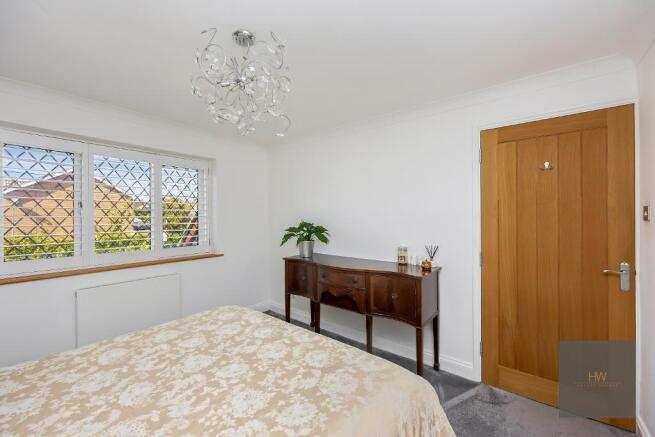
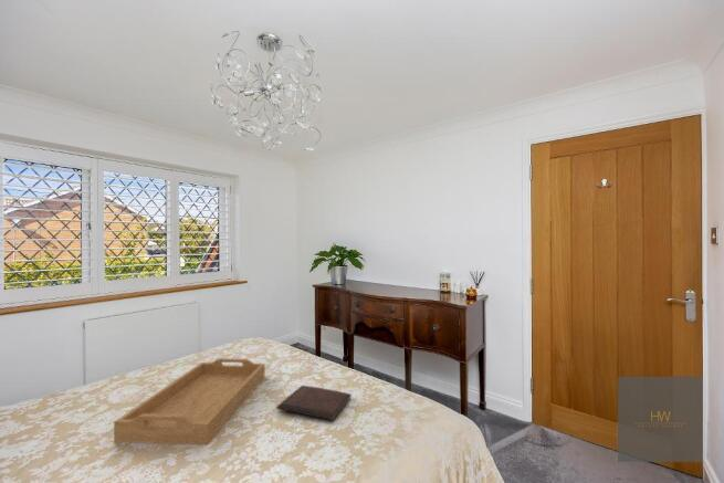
+ book (315, 400)
+ serving tray (203, 392)
